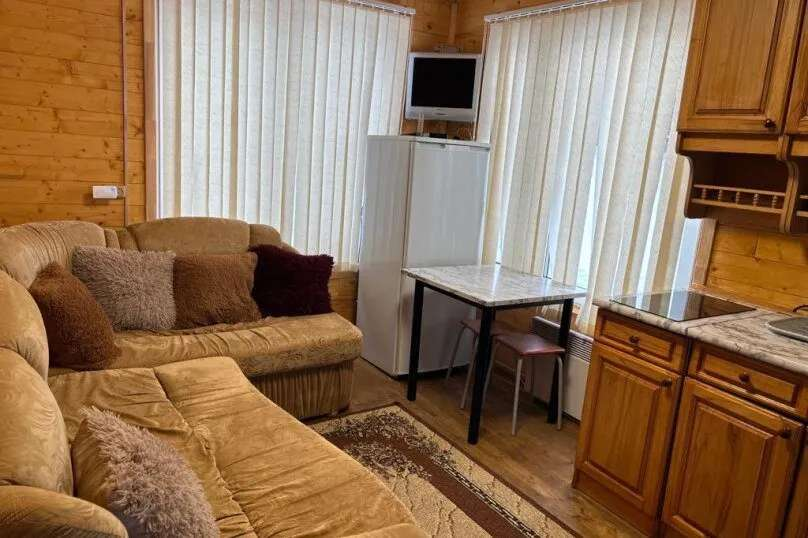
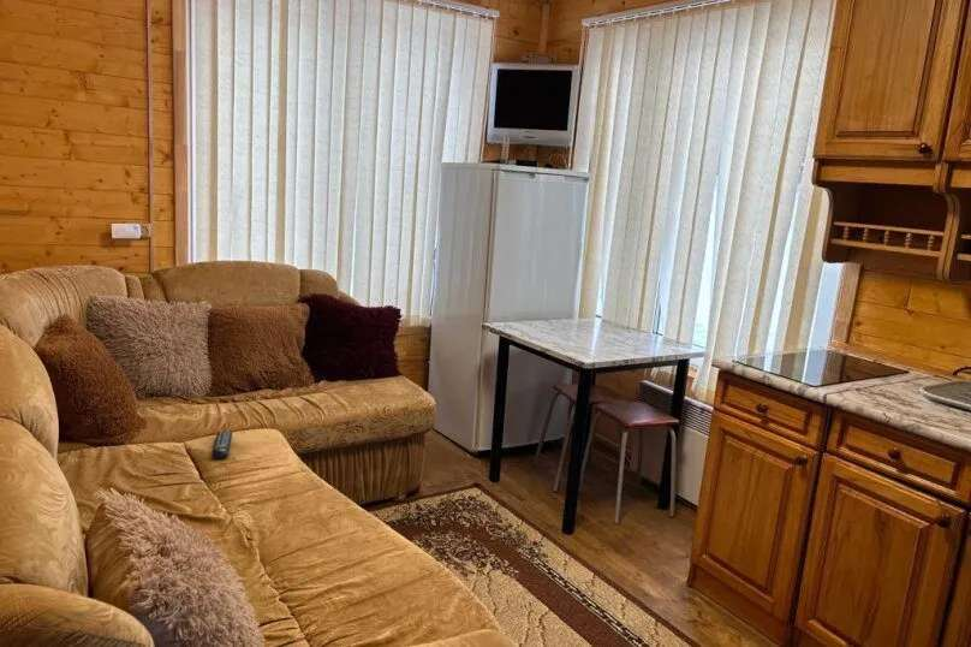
+ remote control (222, 443)
